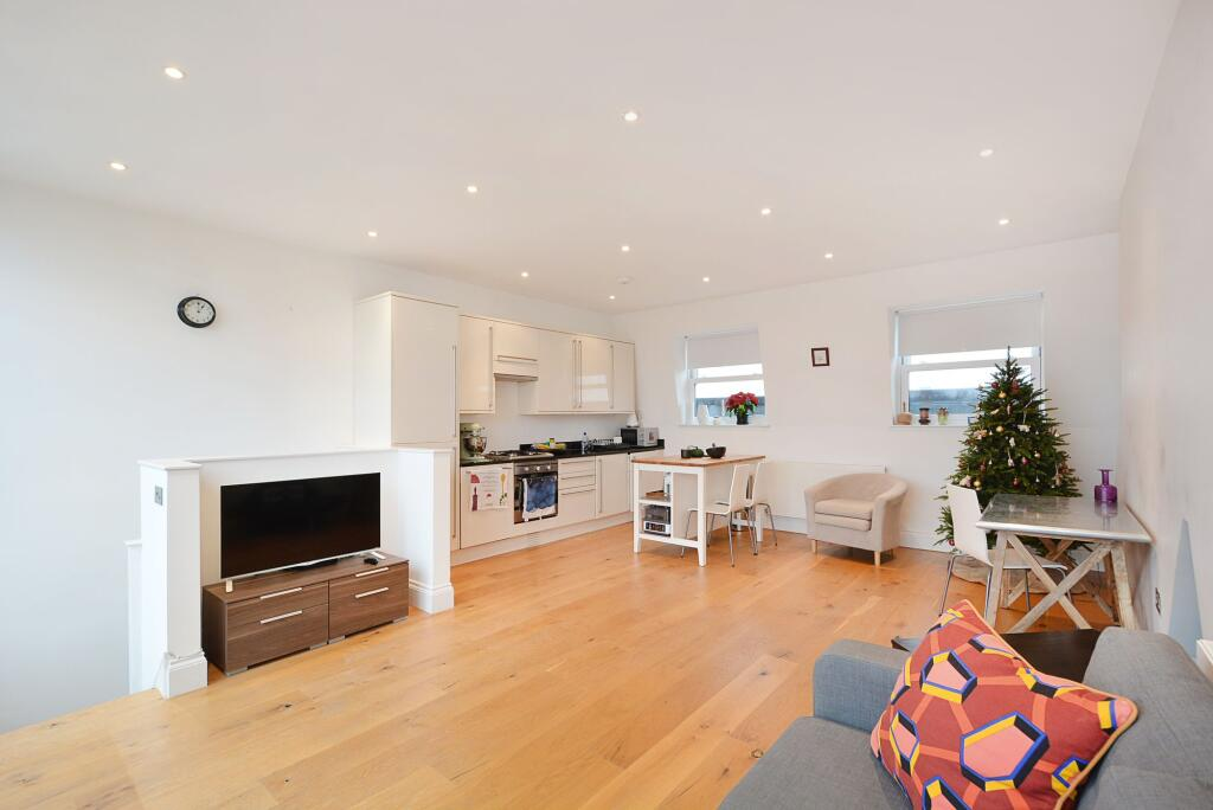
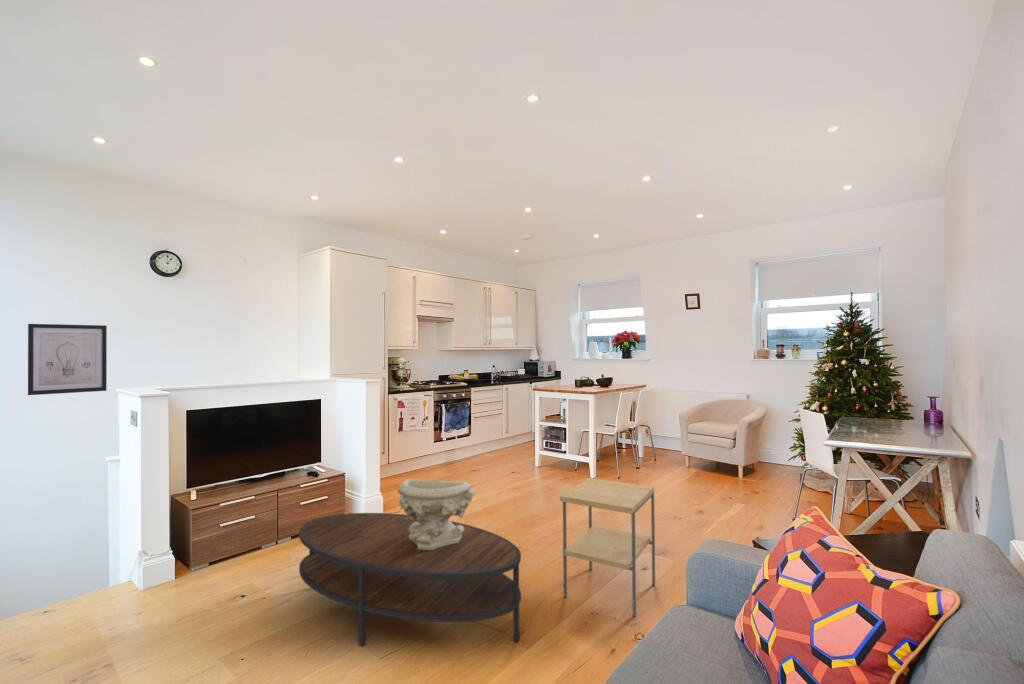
+ wall art (68, 358)
+ coffee table (403, 574)
+ side table (608, 541)
+ decorative bowl (429, 511)
